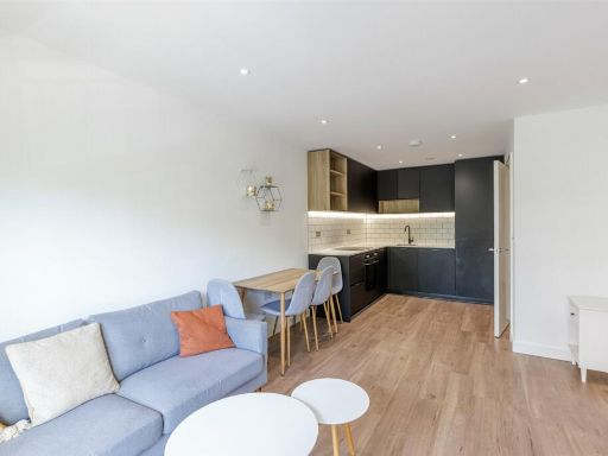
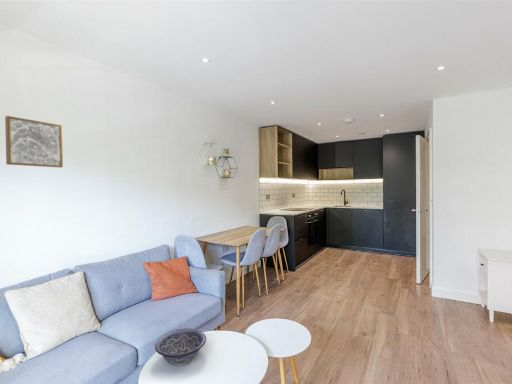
+ decorative bowl (181, 350)
+ wall art (35, 143)
